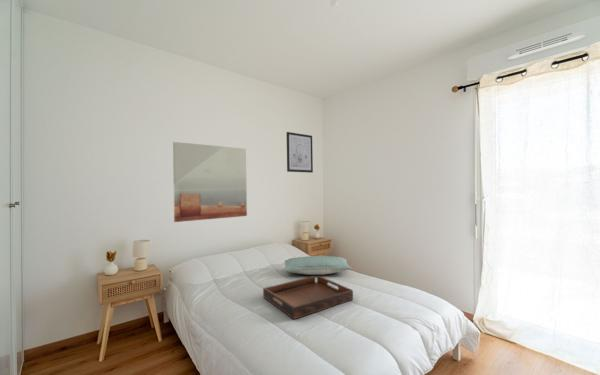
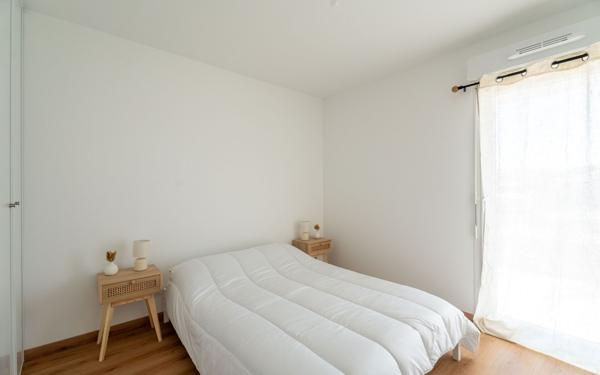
- wall art (300, 153)
- serving tray (307, 293)
- pillow (316, 264)
- wall art (212, 182)
